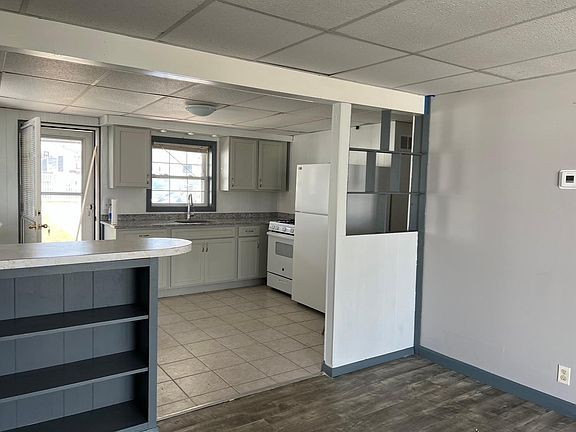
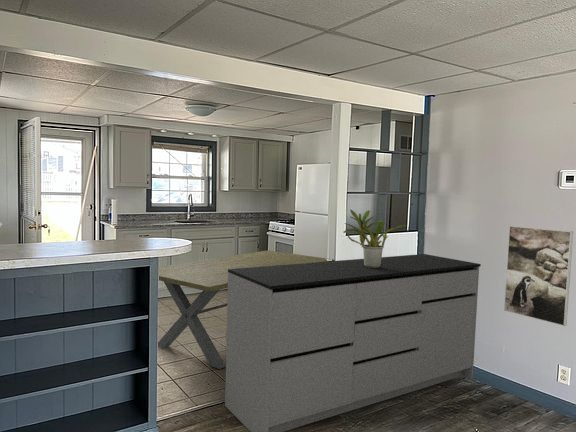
+ dining table (226, 304)
+ cabinet (362, 329)
+ potted plant (367, 238)
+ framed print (536, 273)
